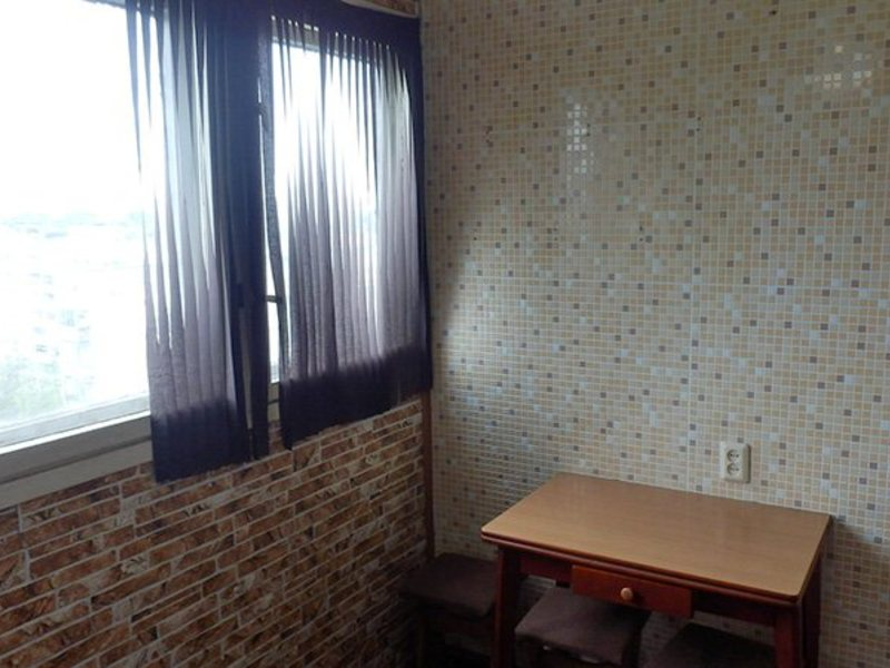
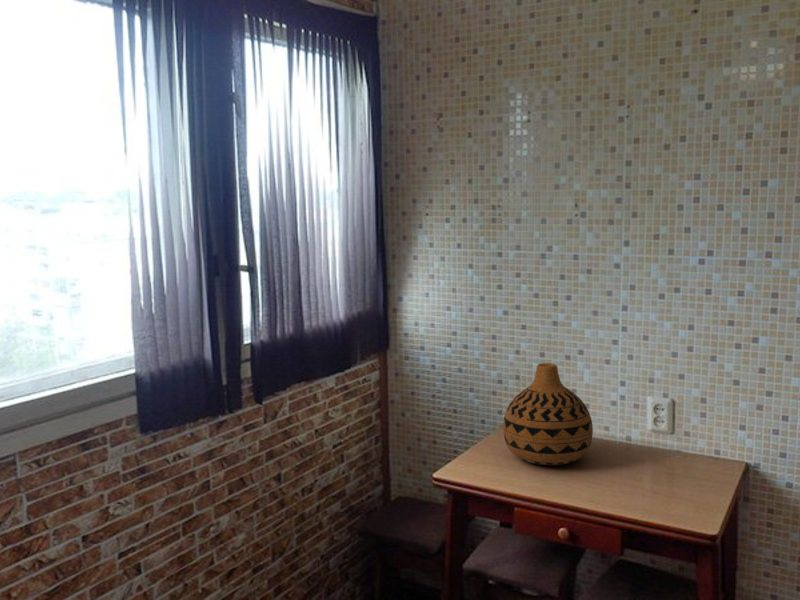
+ vase (547, 411)
